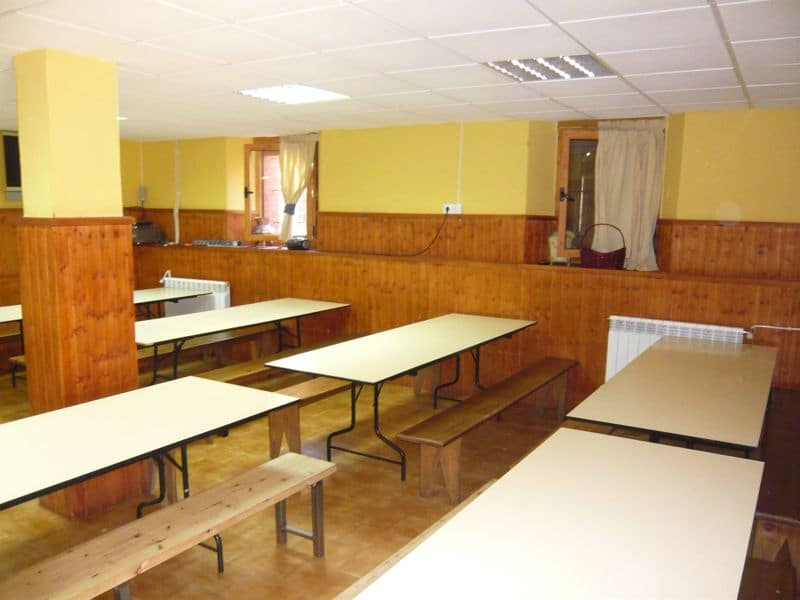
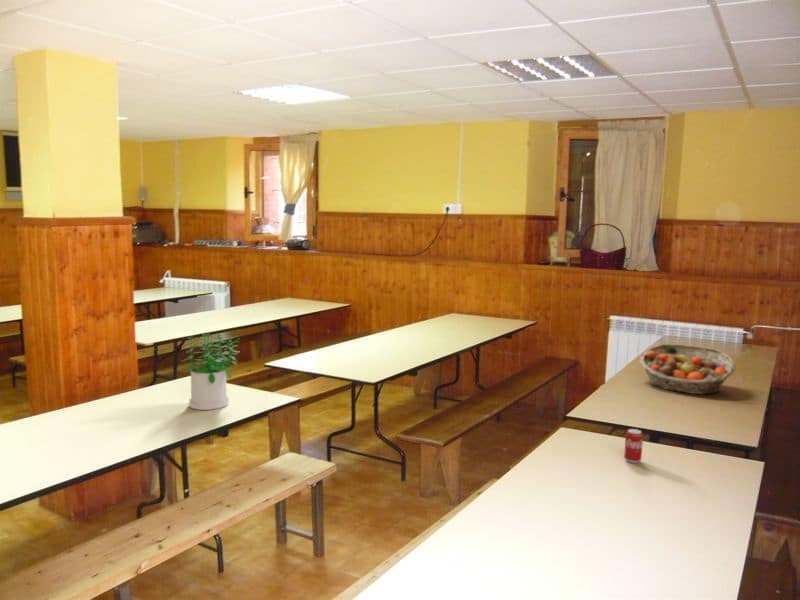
+ potted plant (212, 368)
+ beverage can (633, 445)
+ fruit basket (685, 368)
